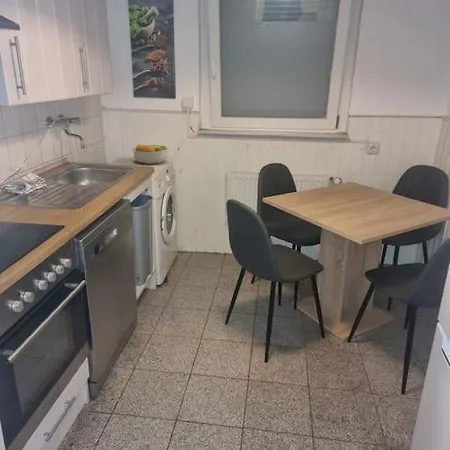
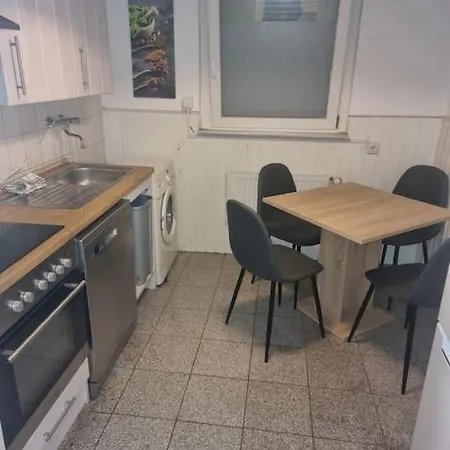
- fruit bowl (151, 151)
